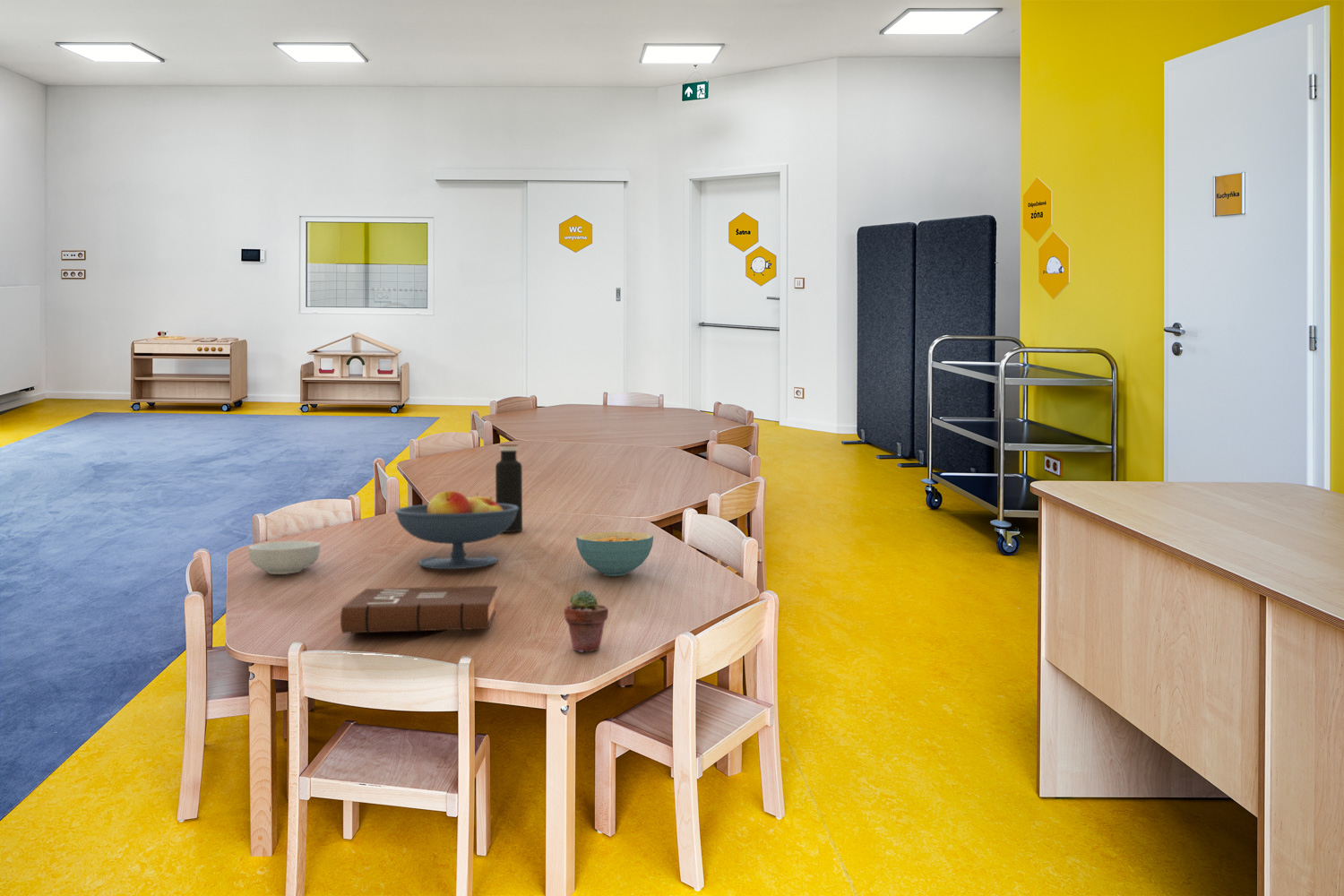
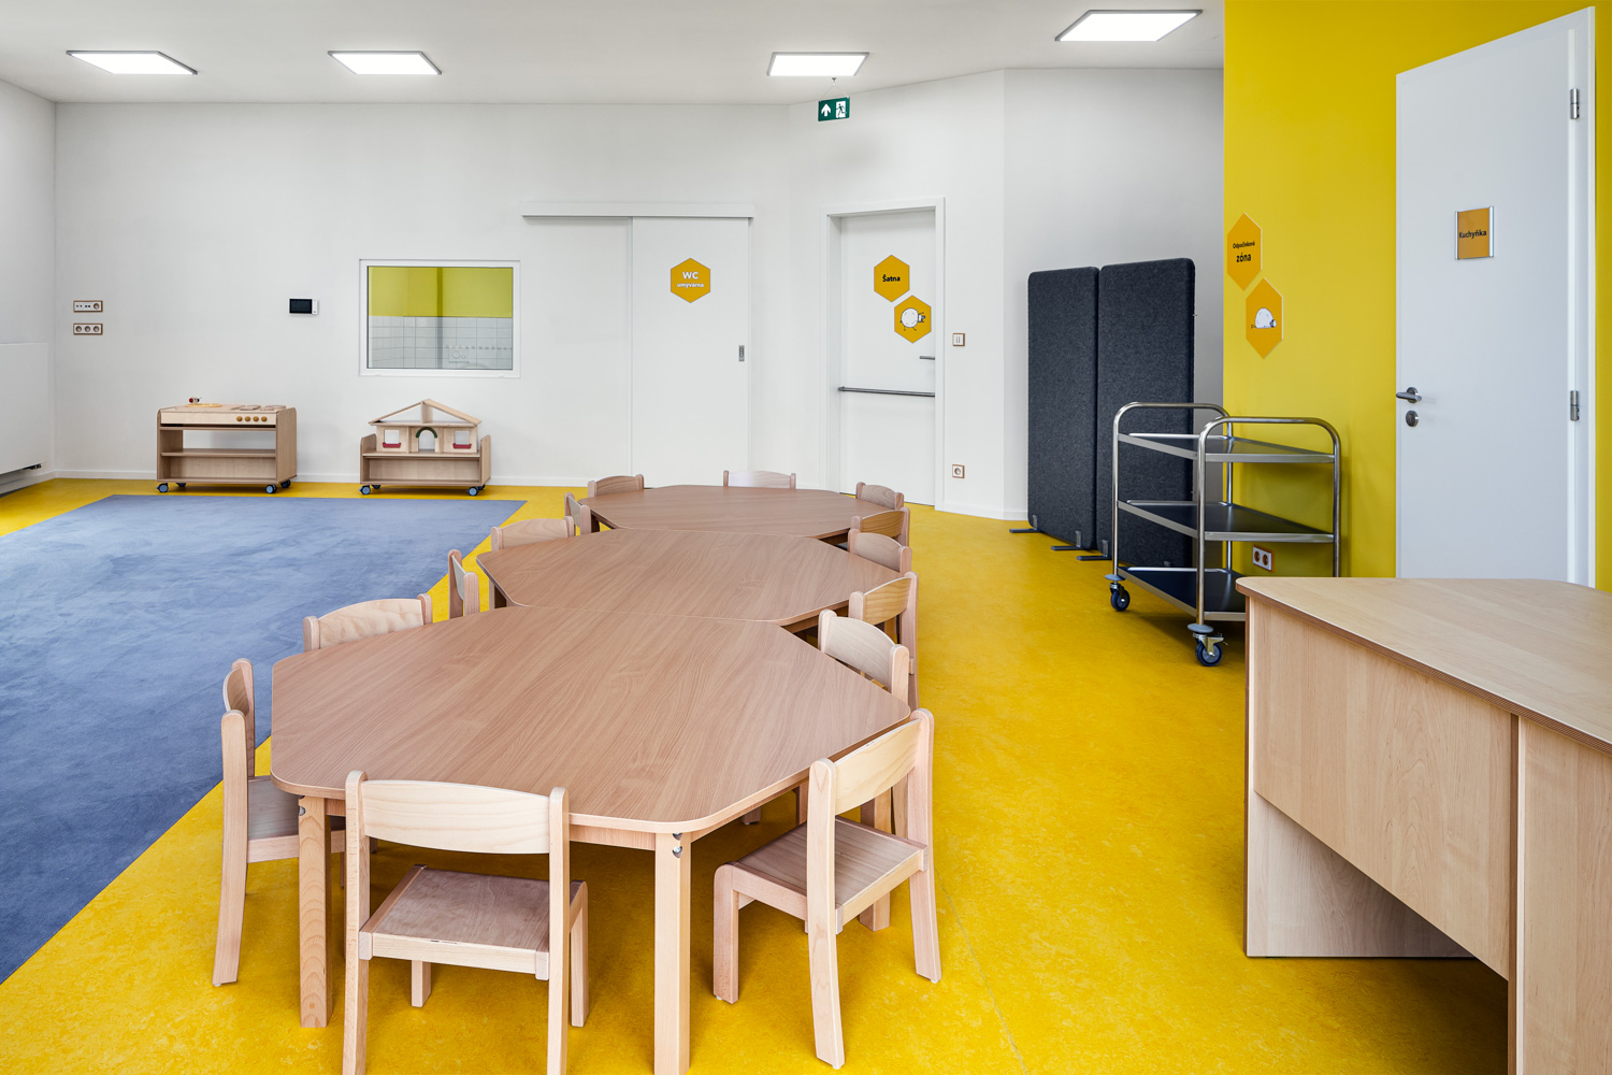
- cereal bowl (285, 557)
- cereal bowl (615, 555)
- book (424, 607)
- potted succulent (586, 618)
- water bottle (509, 487)
- fruit bowl (458, 525)
